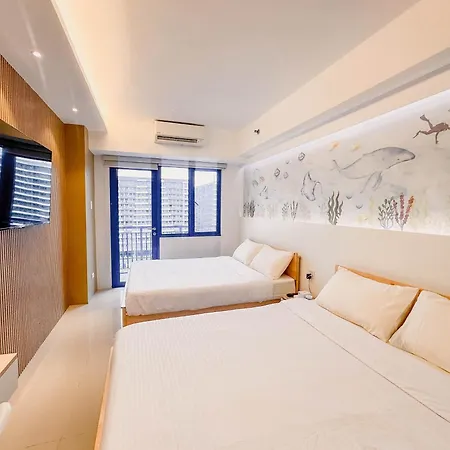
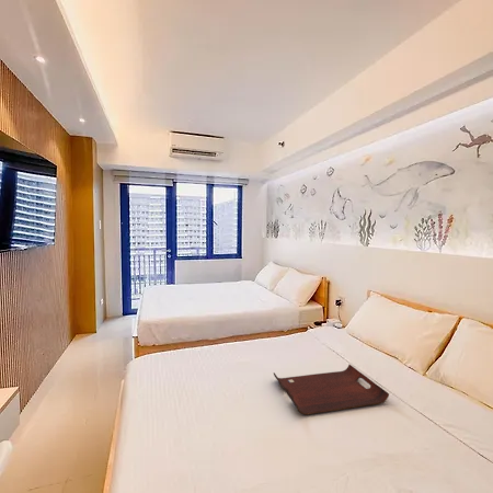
+ serving tray (326, 386)
